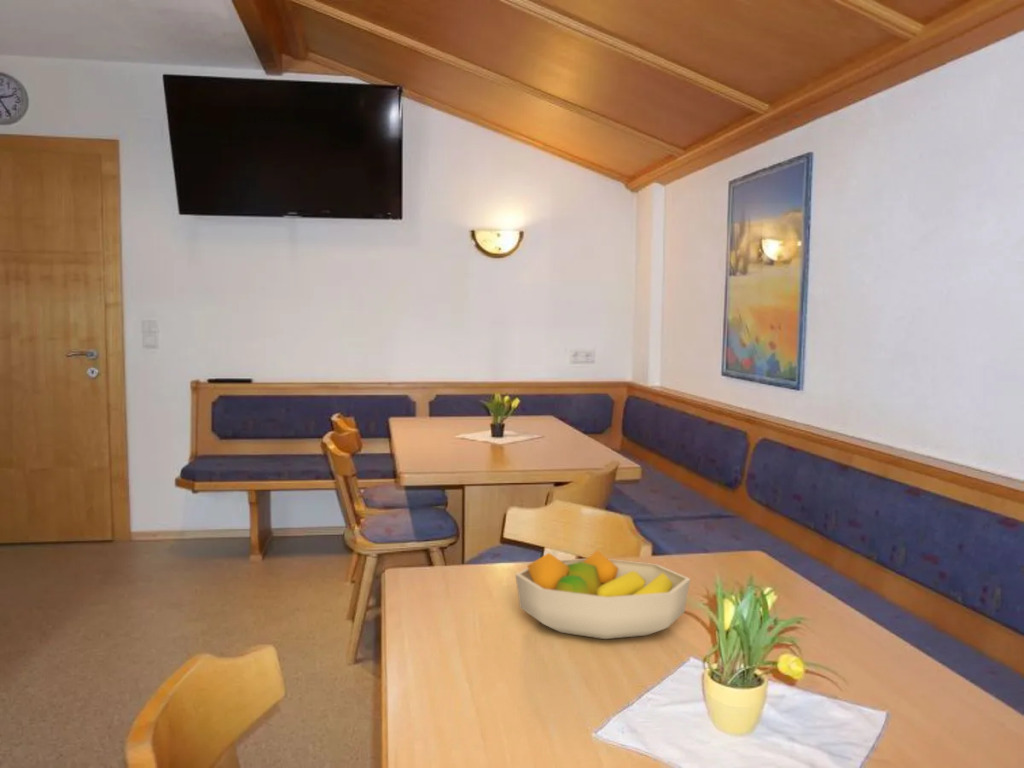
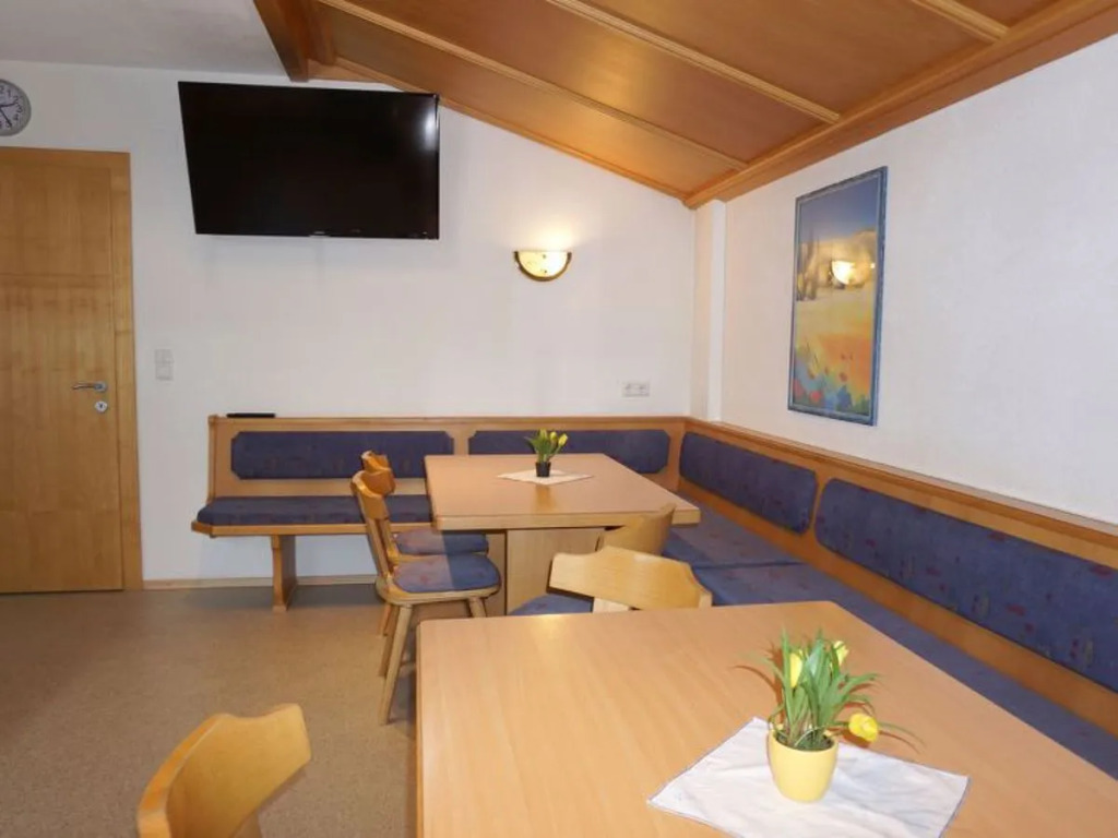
- fruit bowl (602, 588)
